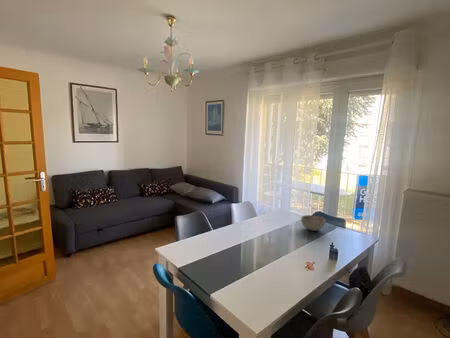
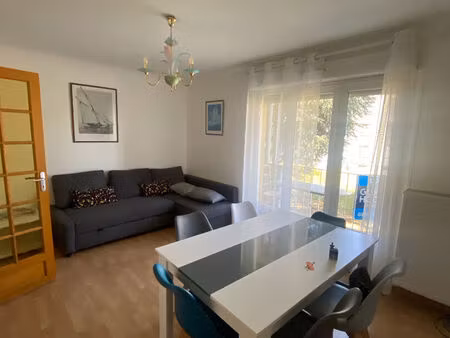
- bowl (312, 224)
